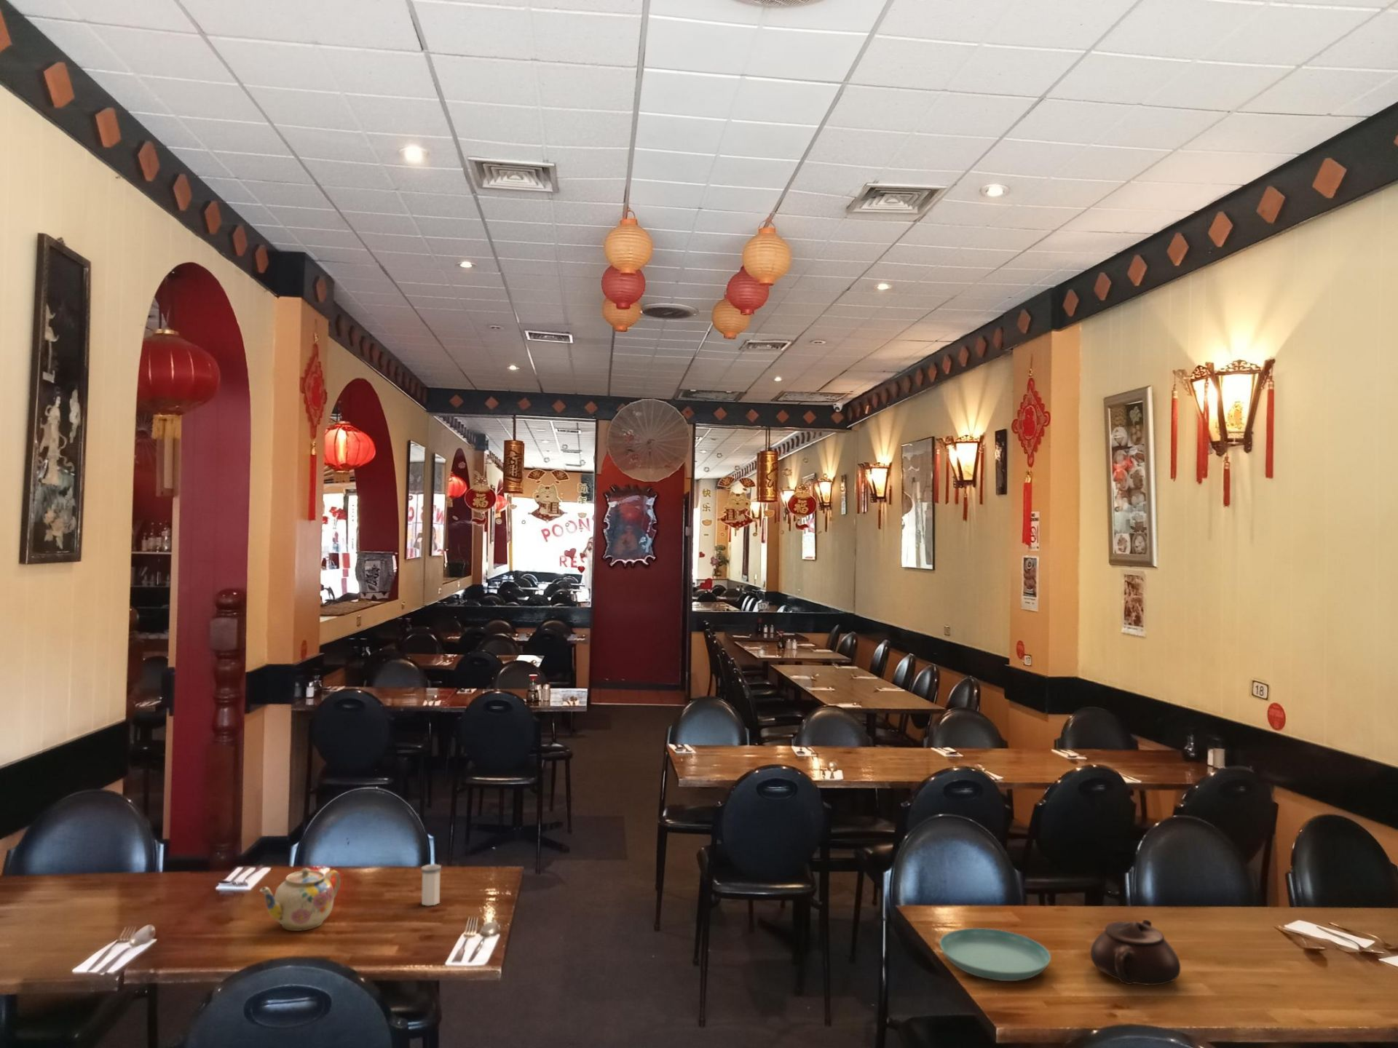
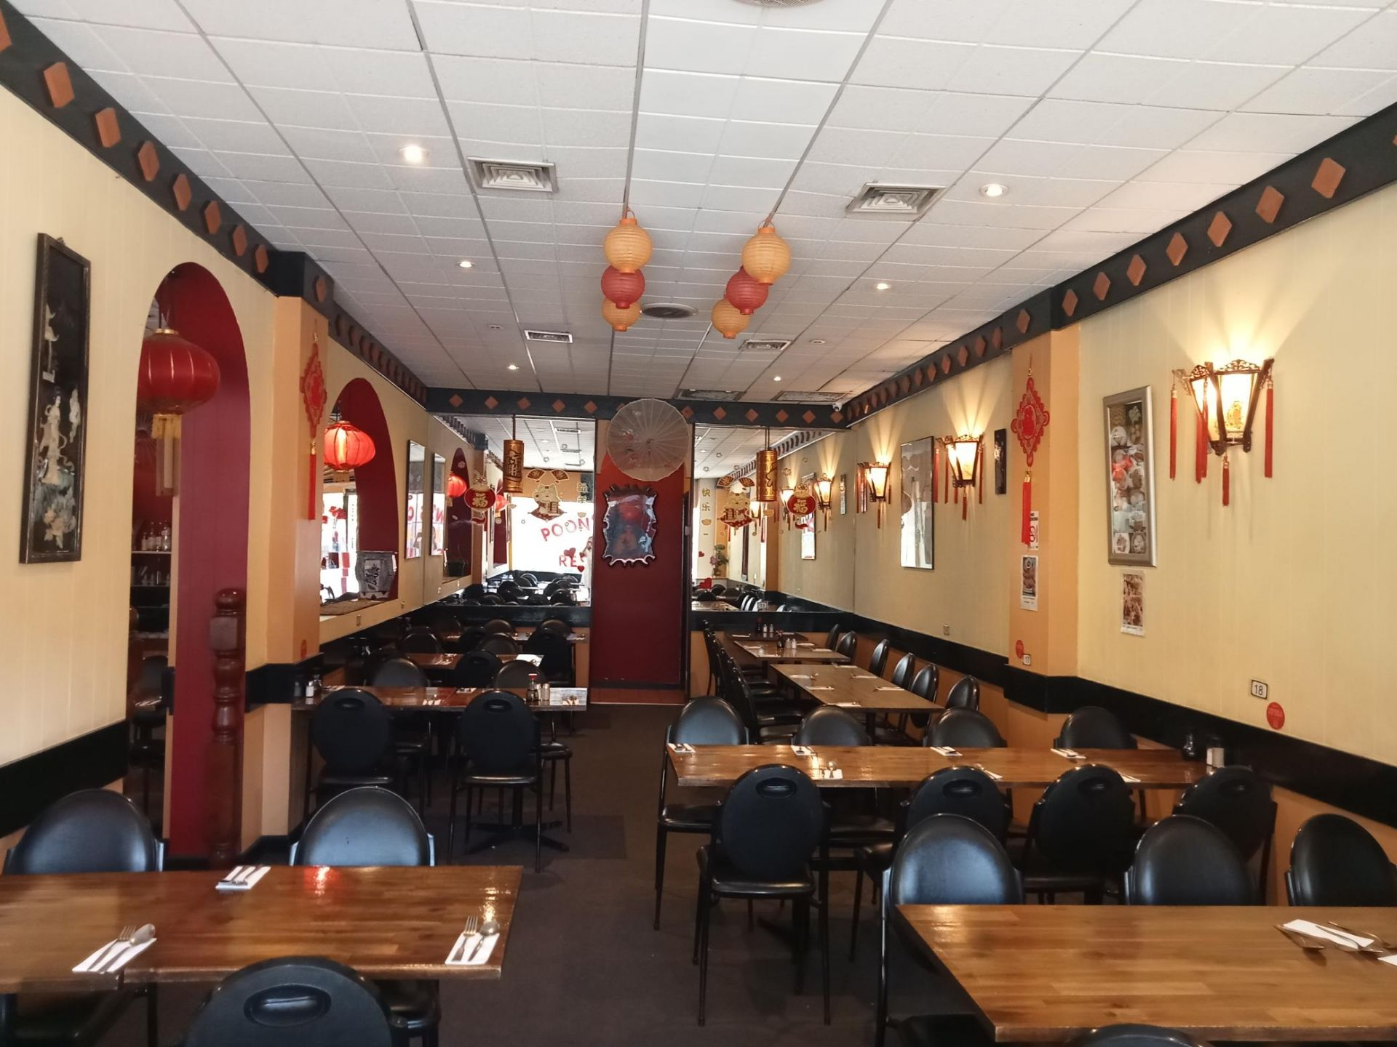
- saucer (994, 956)
- teapot (1133, 948)
- salt shaker (430, 884)
- teapot (303, 896)
